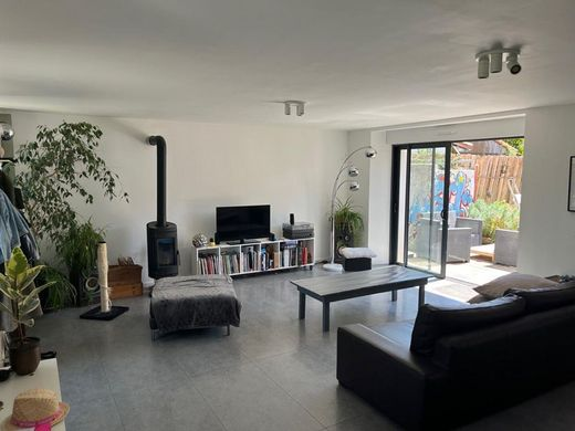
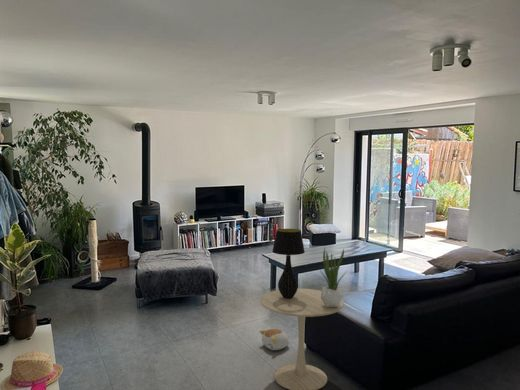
+ plush toy (277, 337)
+ table lamp (288, 263)
+ potted plant (331, 277)
+ side table (301, 338)
